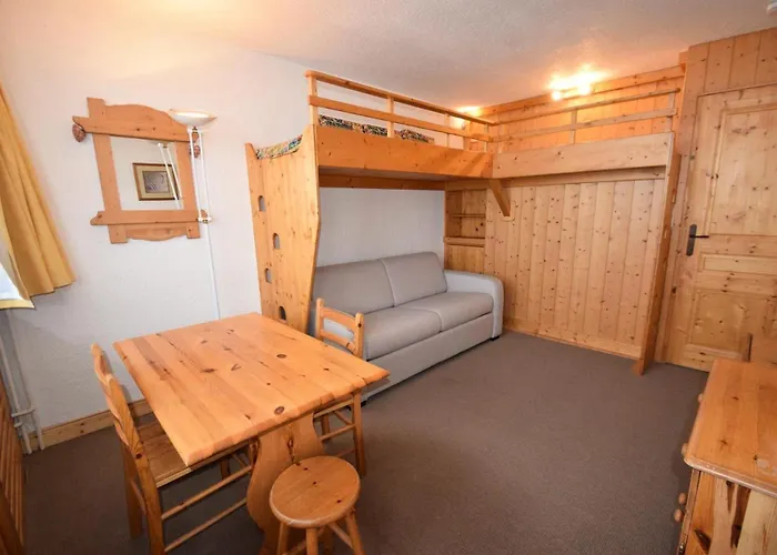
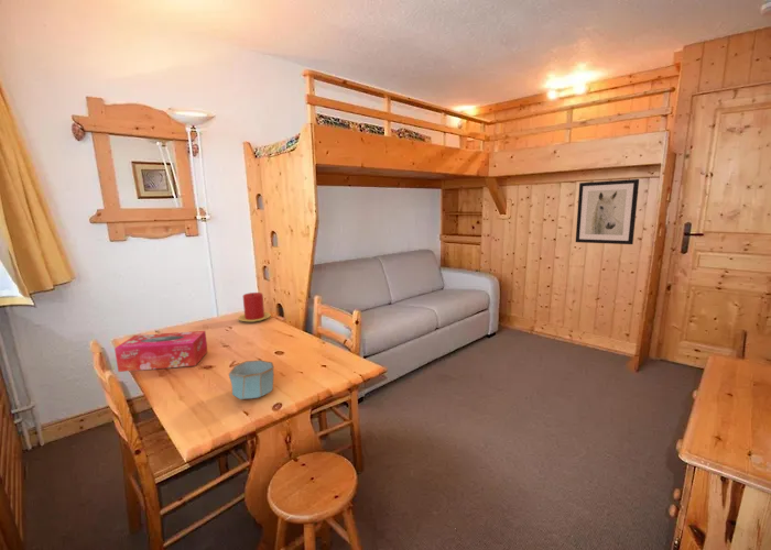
+ tissue box (164, 350)
+ candle (253, 306)
+ bowl (252, 378)
+ wall art (605, 212)
